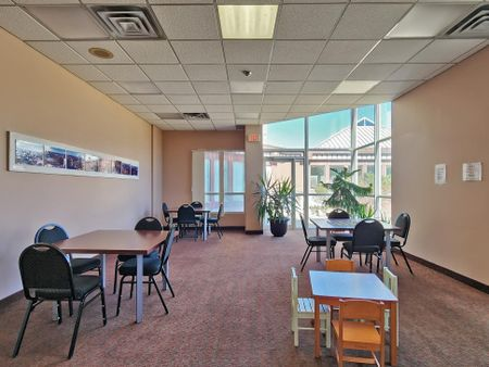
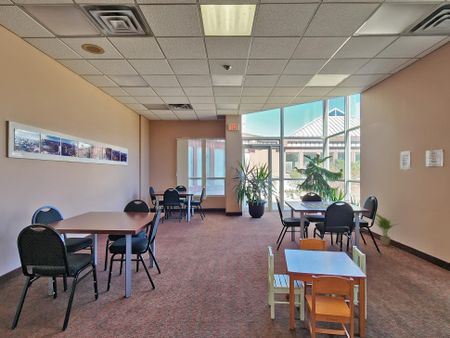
+ potted plant (383, 228)
